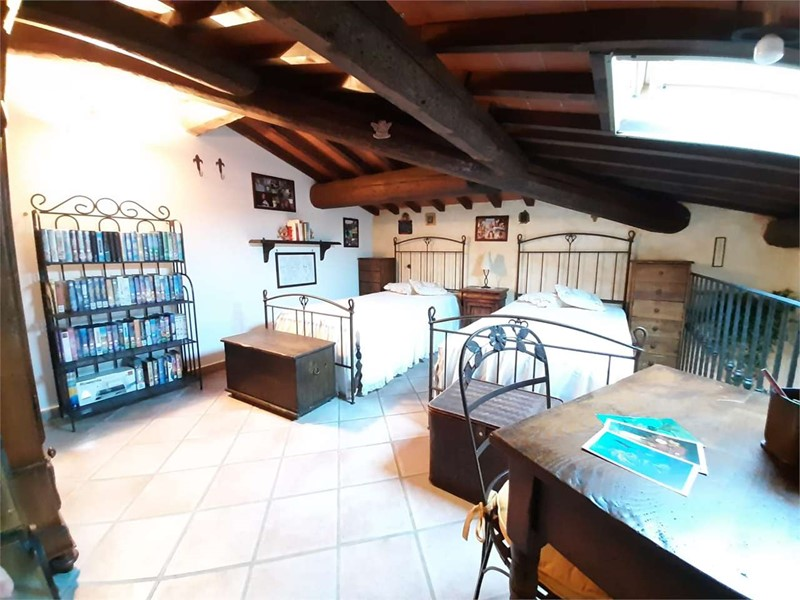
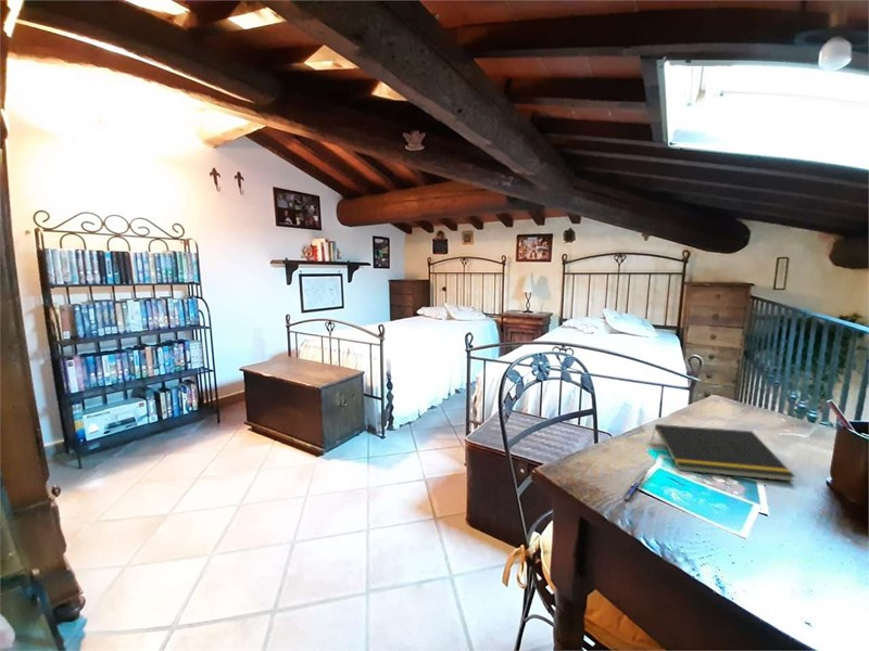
+ pen (637, 483)
+ notepad (717, 449)
